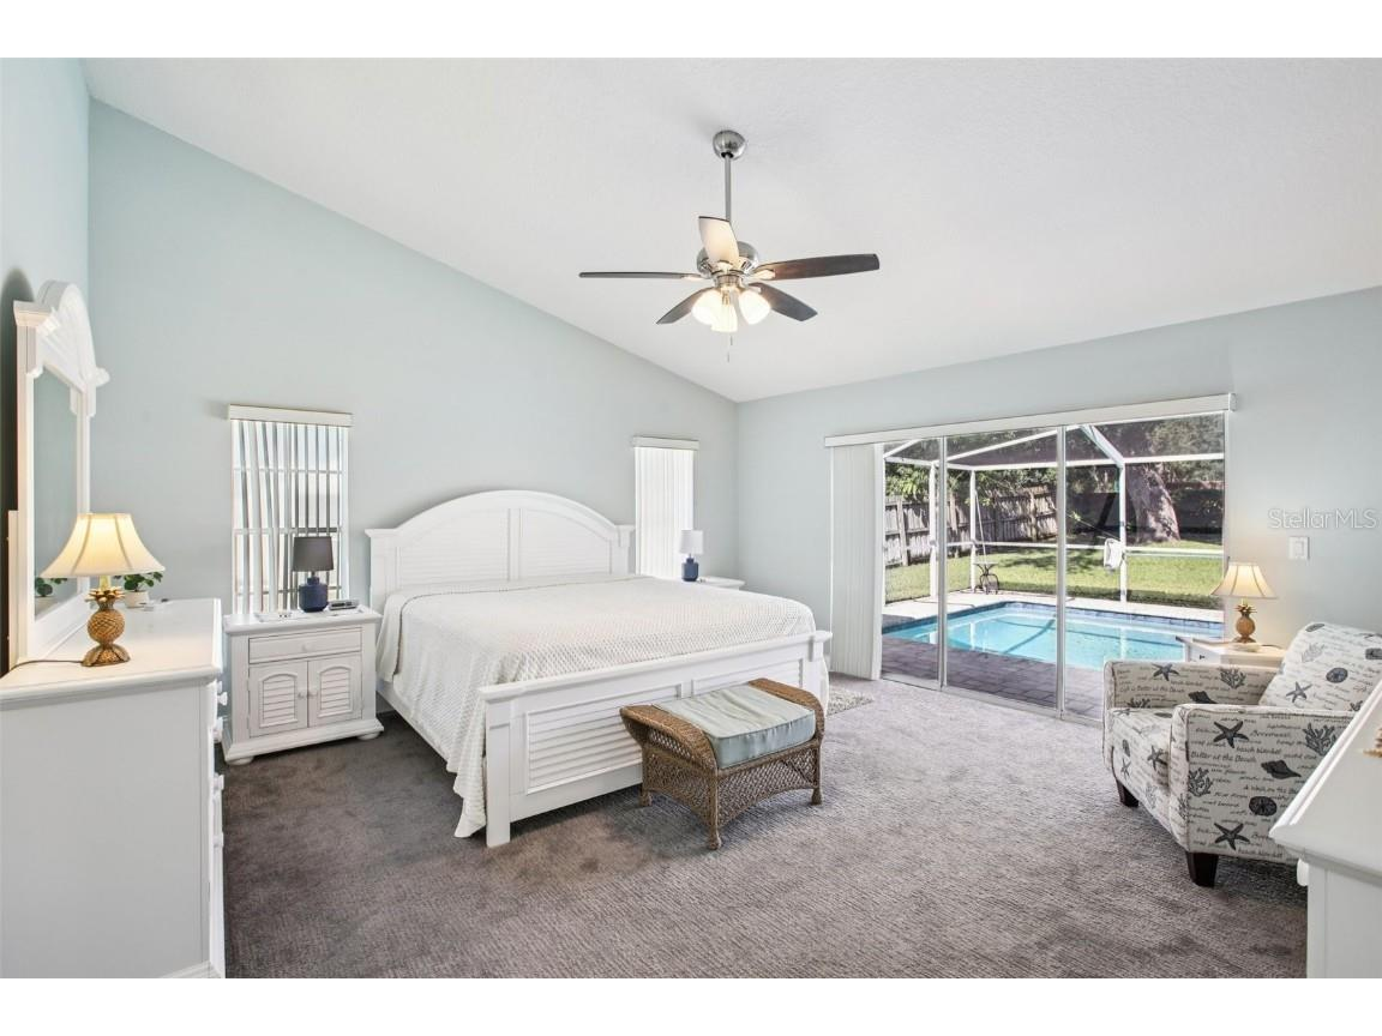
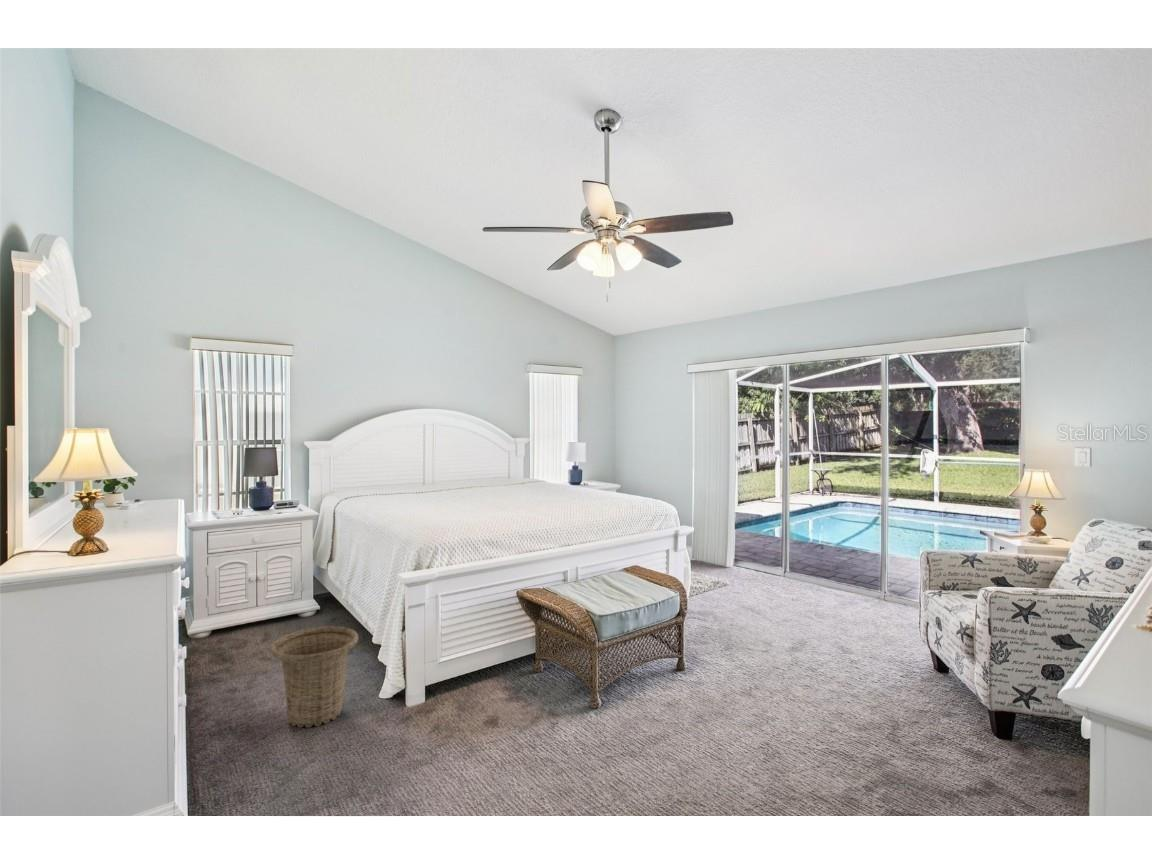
+ basket (315, 677)
